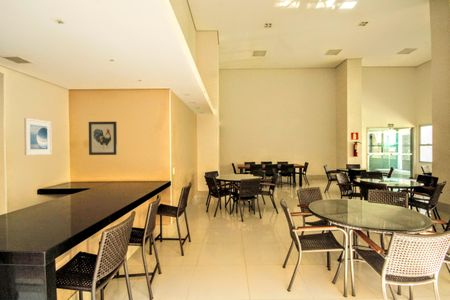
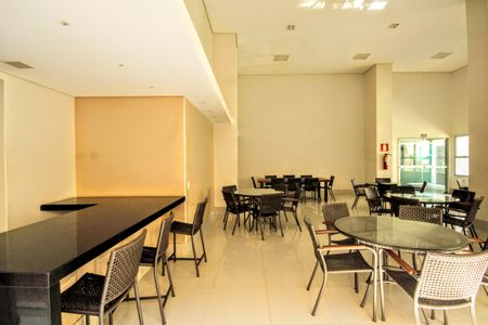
- wall art (102, 138)
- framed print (38, 137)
